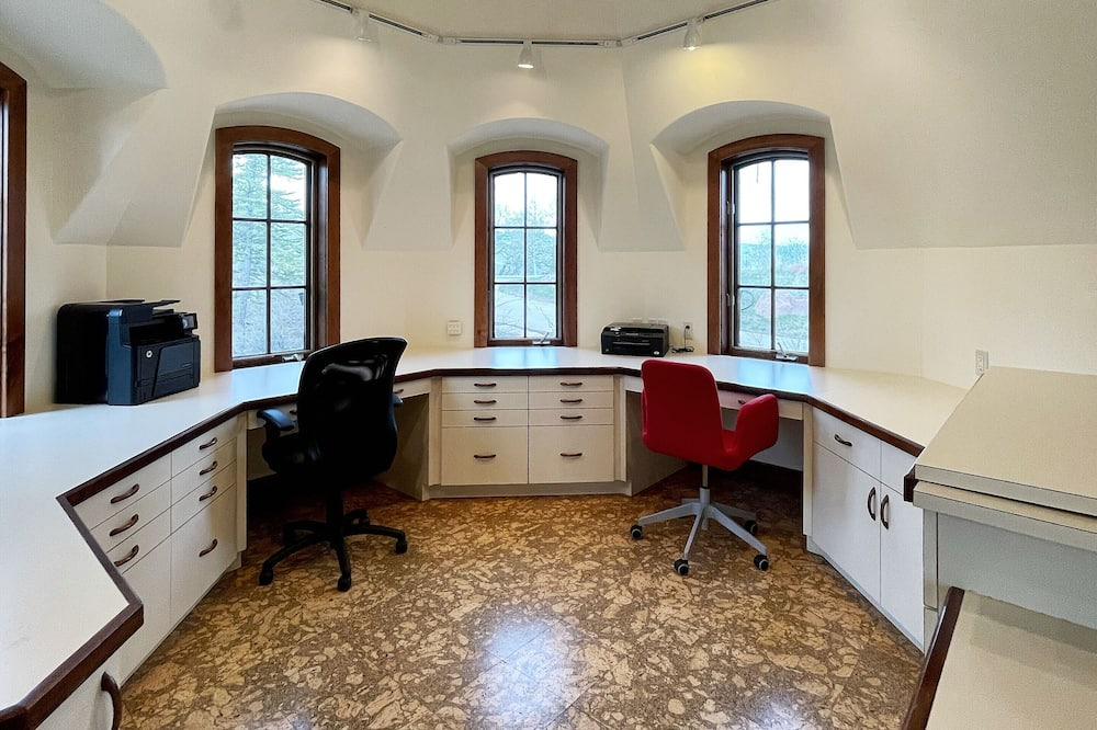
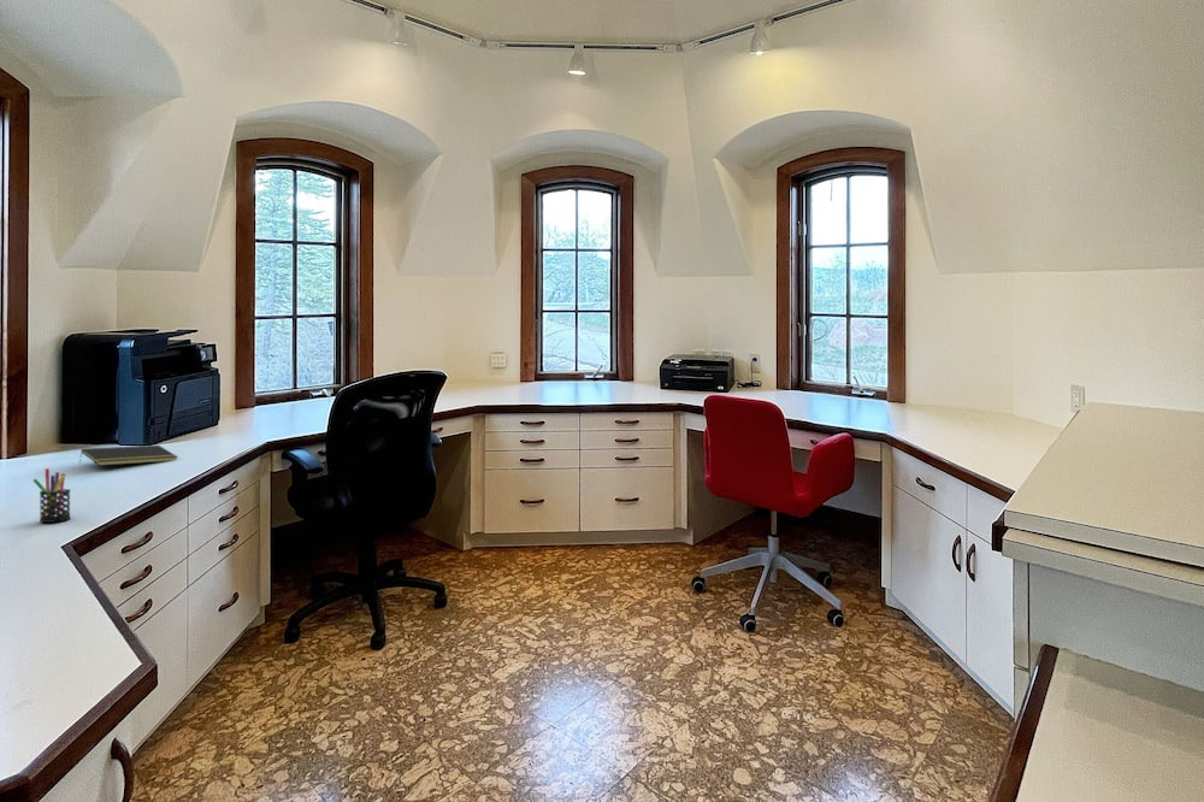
+ notepad (130, 454)
+ pen holder (51, 495)
